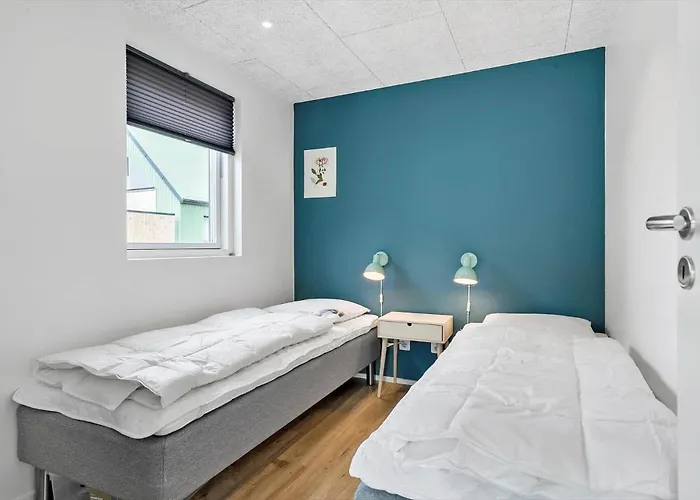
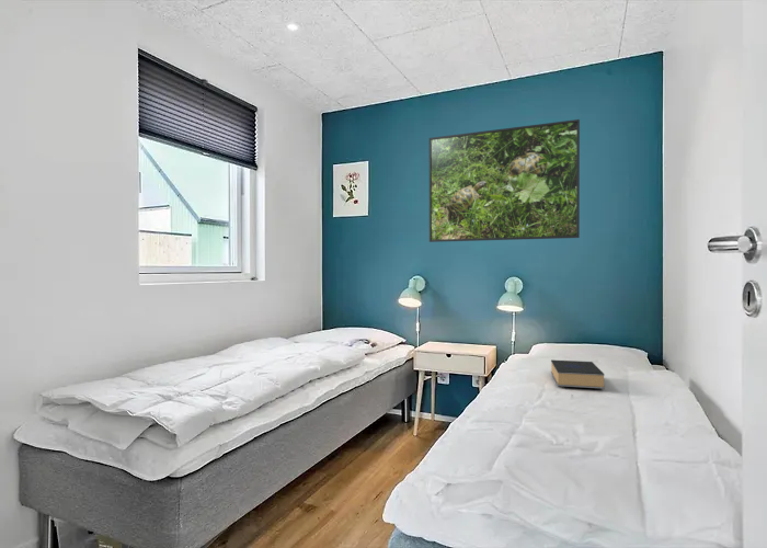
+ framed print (499, 184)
+ book (575, 374)
